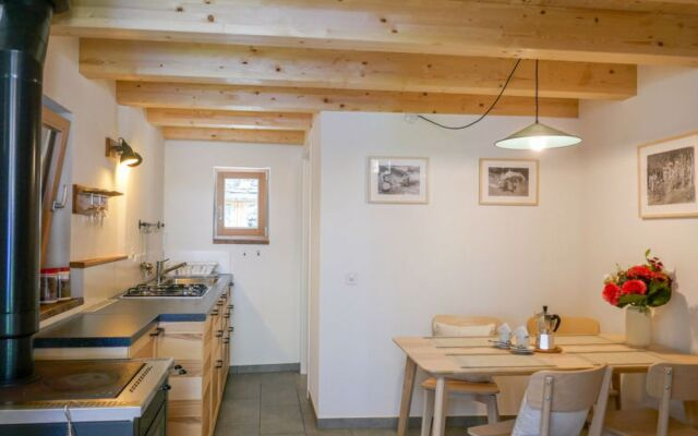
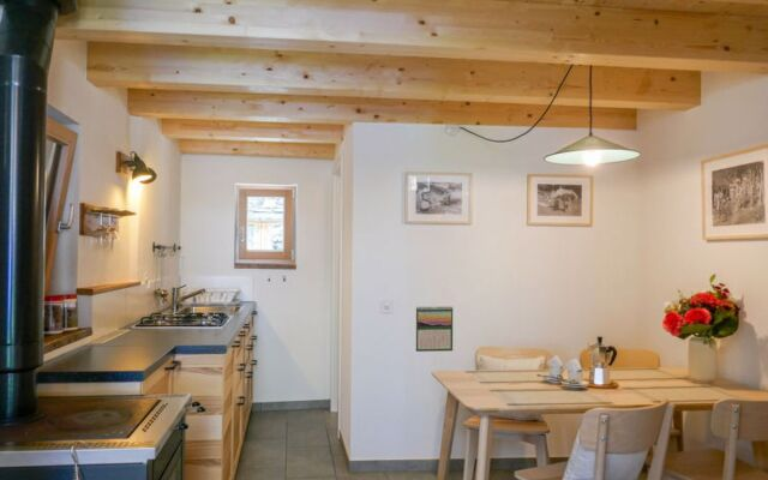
+ calendar (434, 328)
